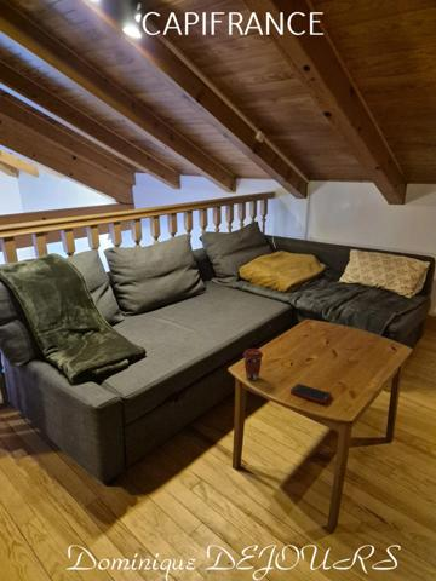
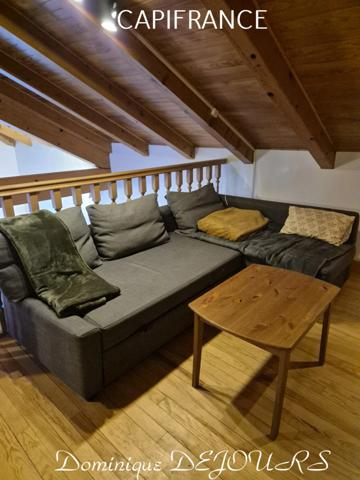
- cell phone (310, 393)
- coffee cup (252, 364)
